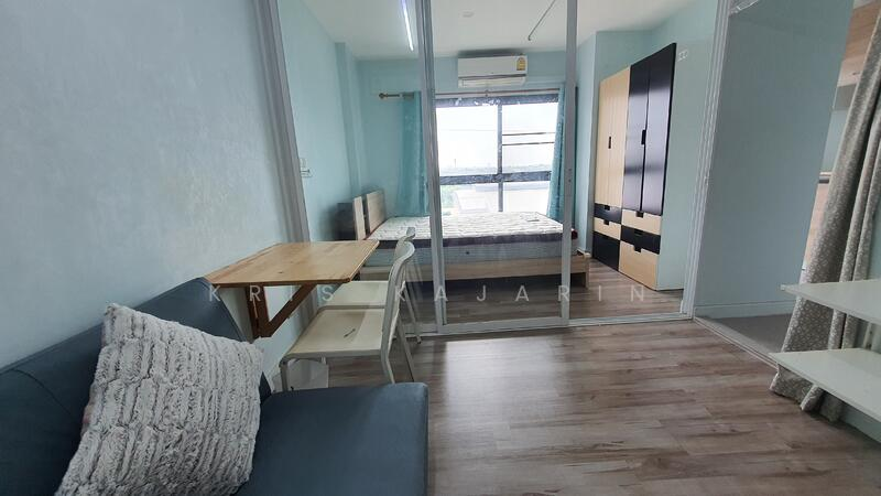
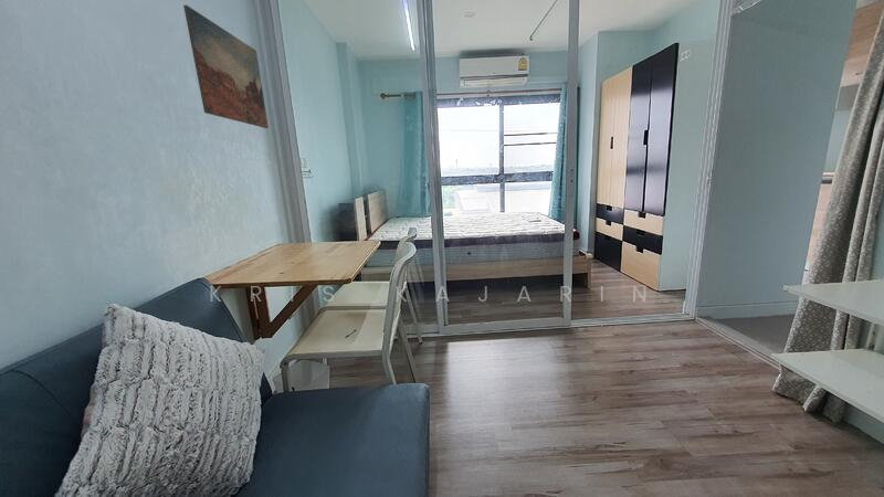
+ wall art (233, 77)
